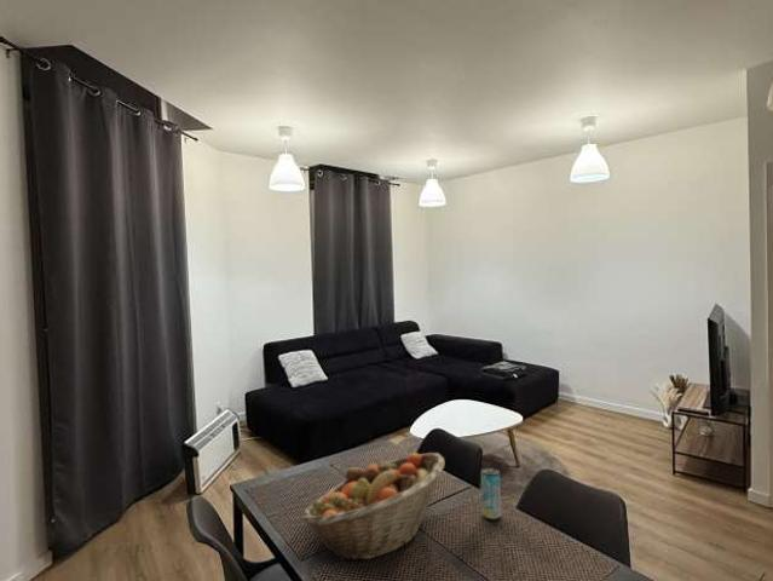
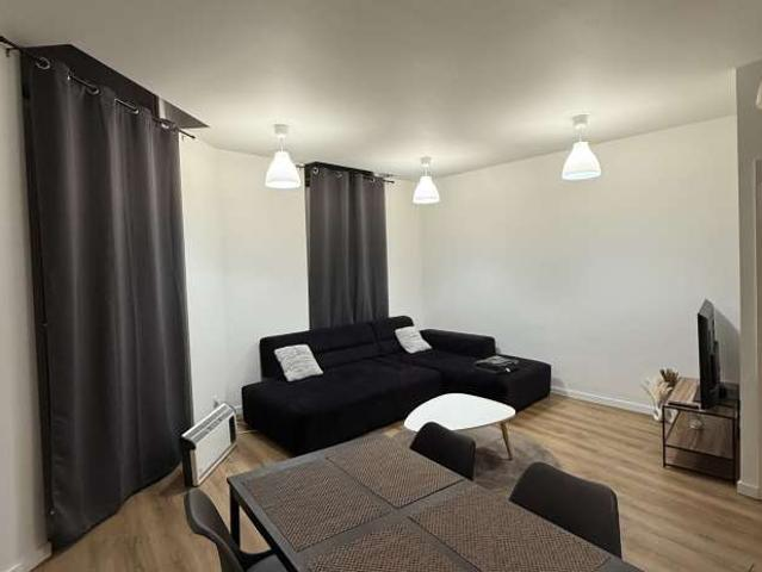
- beverage can (490, 493)
- fruit basket (377, 496)
